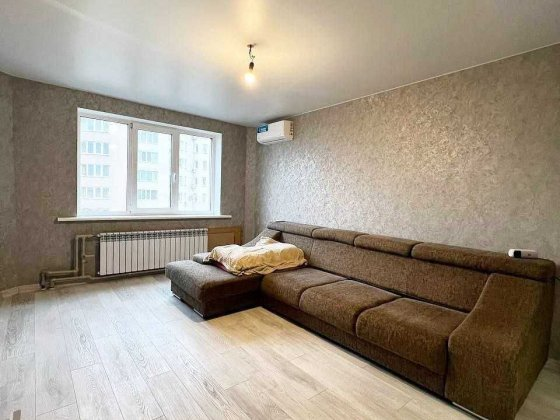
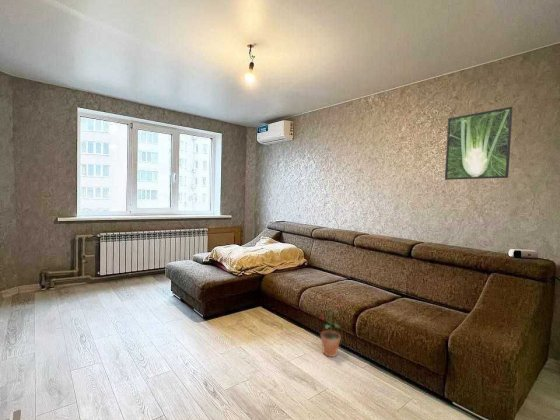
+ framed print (476, 146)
+ potted plant (329, 325)
